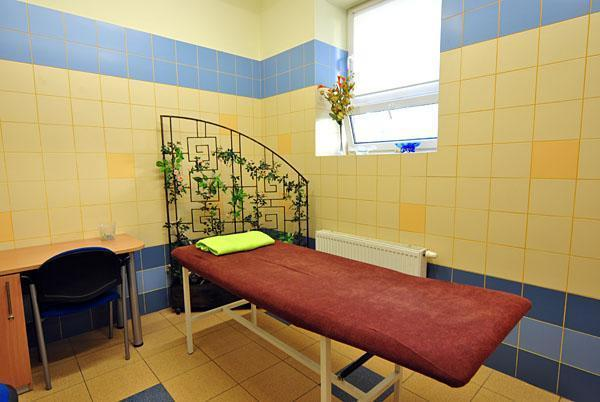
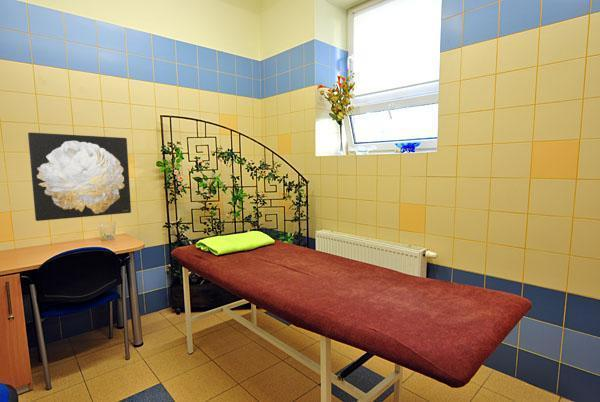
+ wall art (84, 176)
